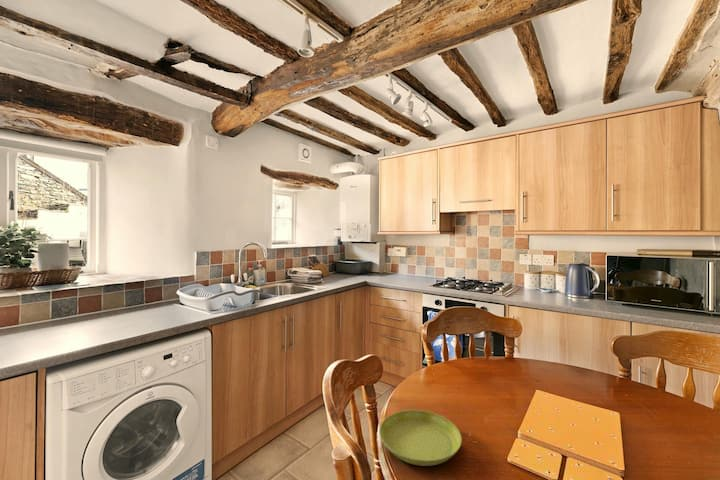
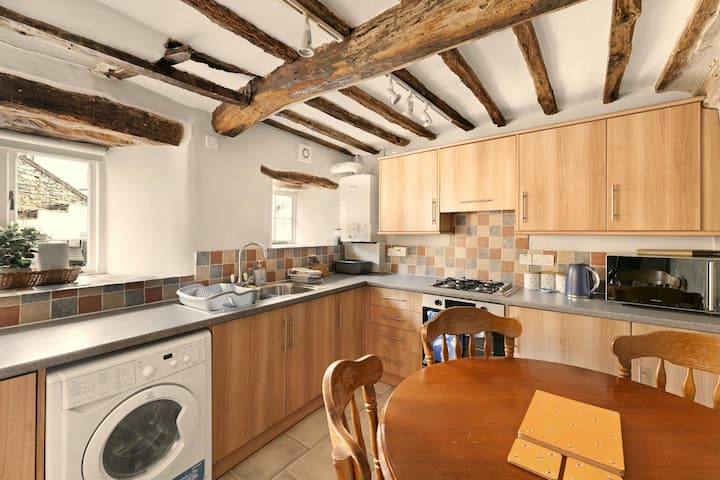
- saucer (419, 437)
